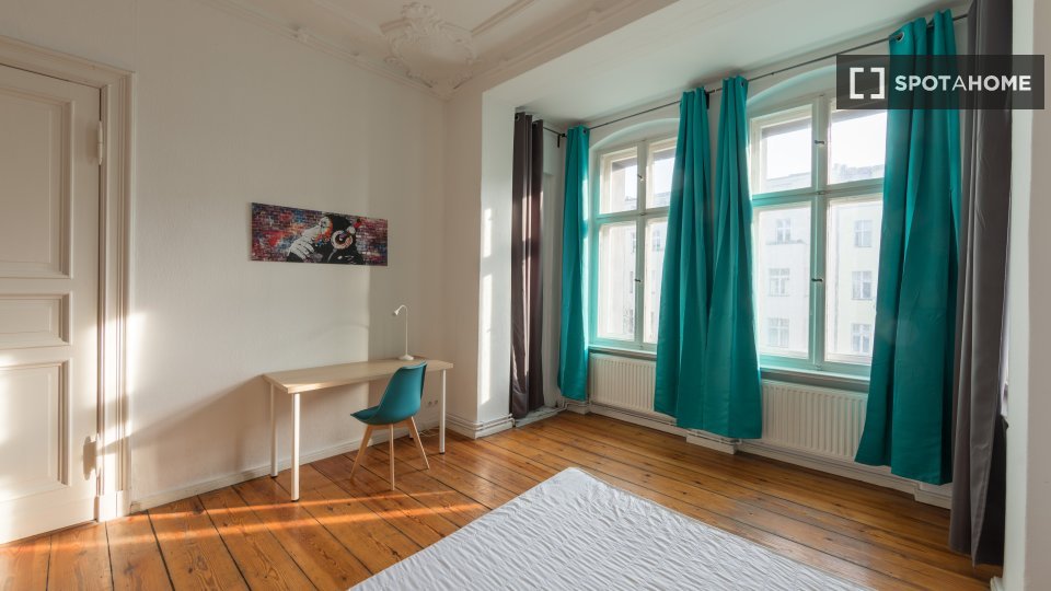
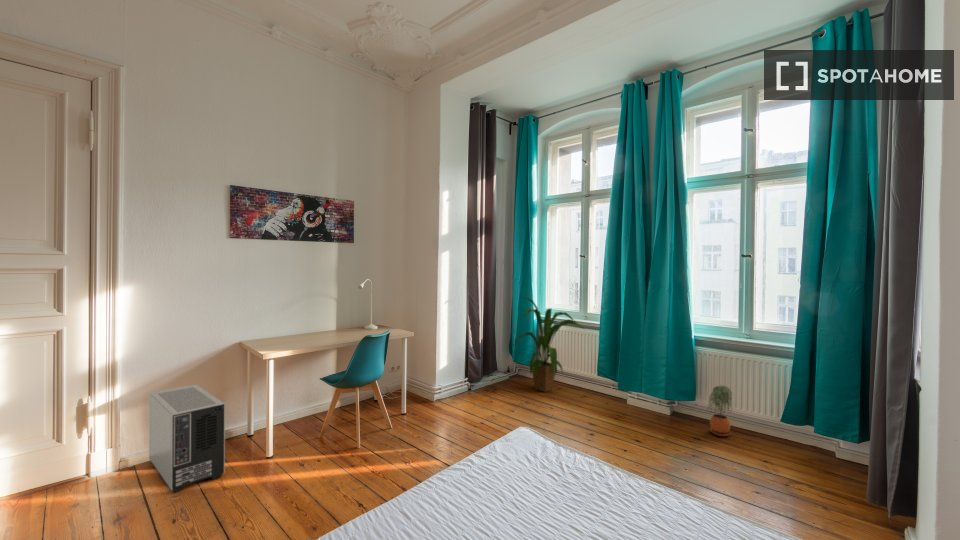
+ air purifier (185, 433)
+ house plant (550, 344)
+ potted plant (719, 409)
